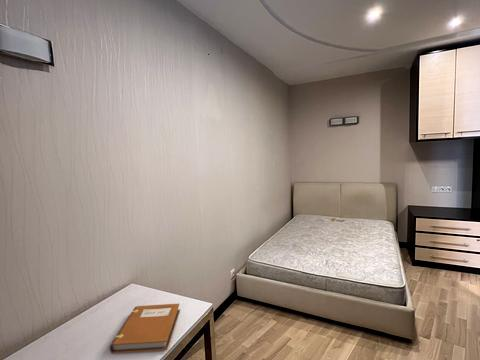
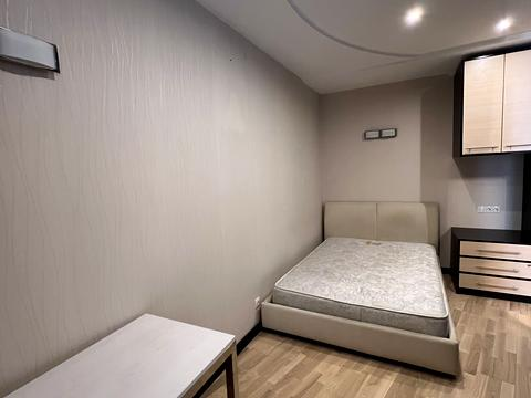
- notebook (149, 324)
